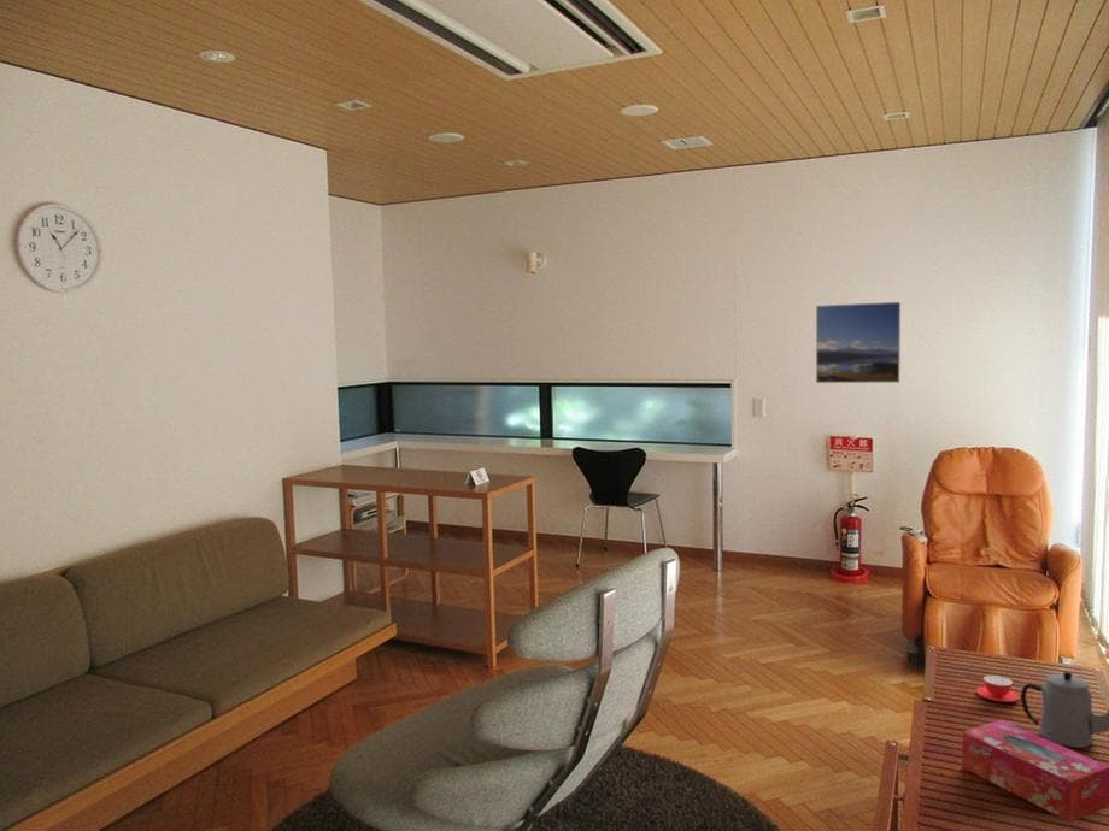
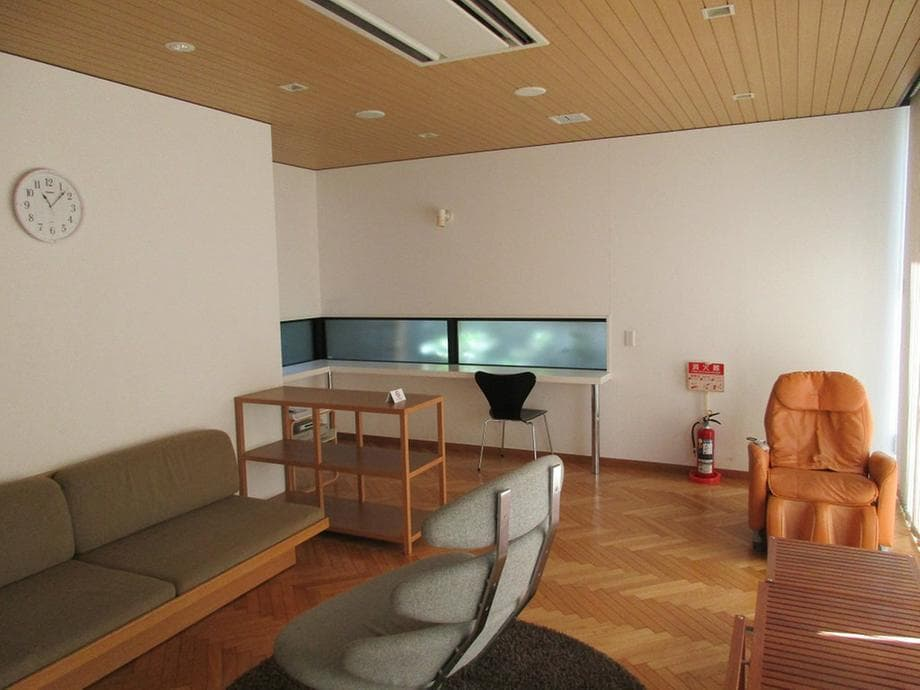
- tissue box (1032, 767)
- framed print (857, 343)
- teapot (1070, 705)
- teacup (997, 688)
